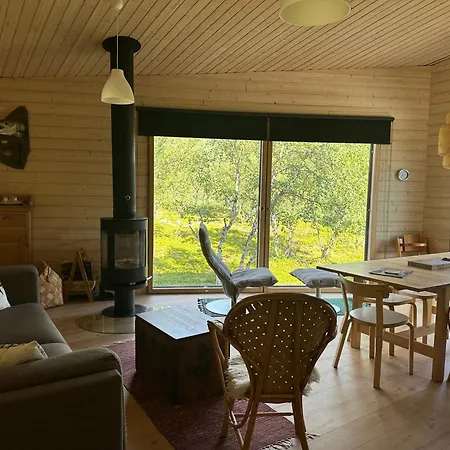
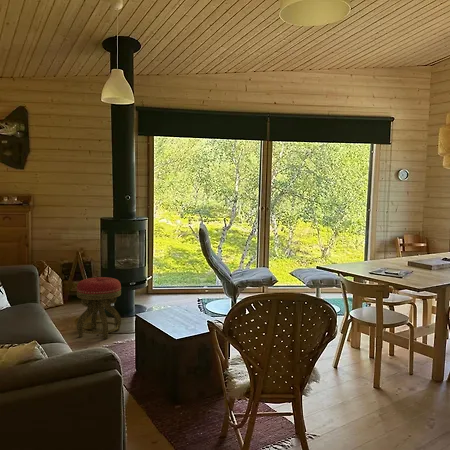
+ stool (99, 306)
